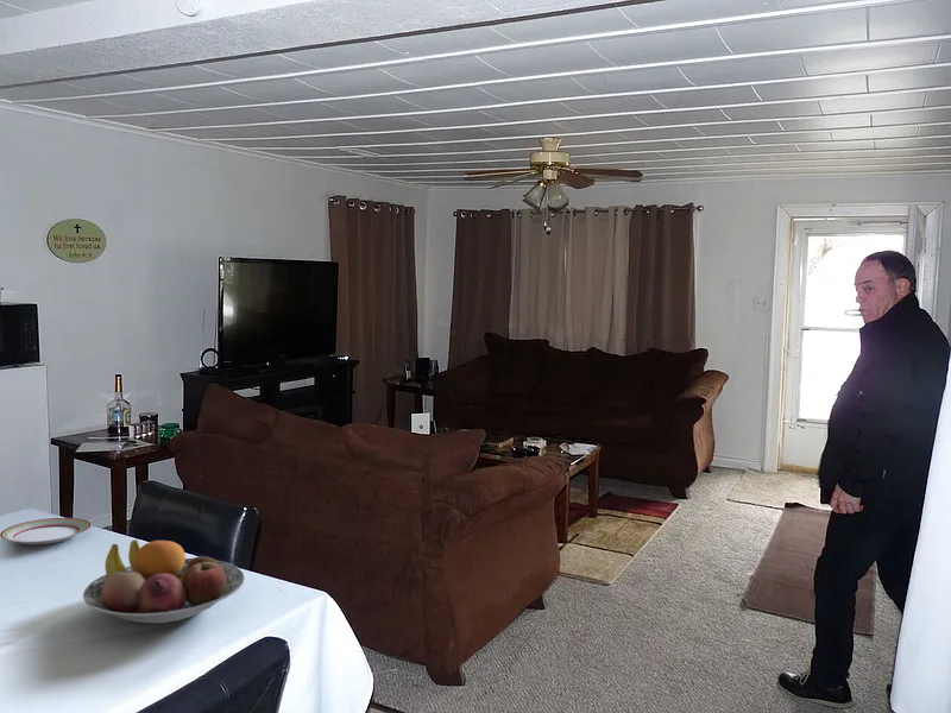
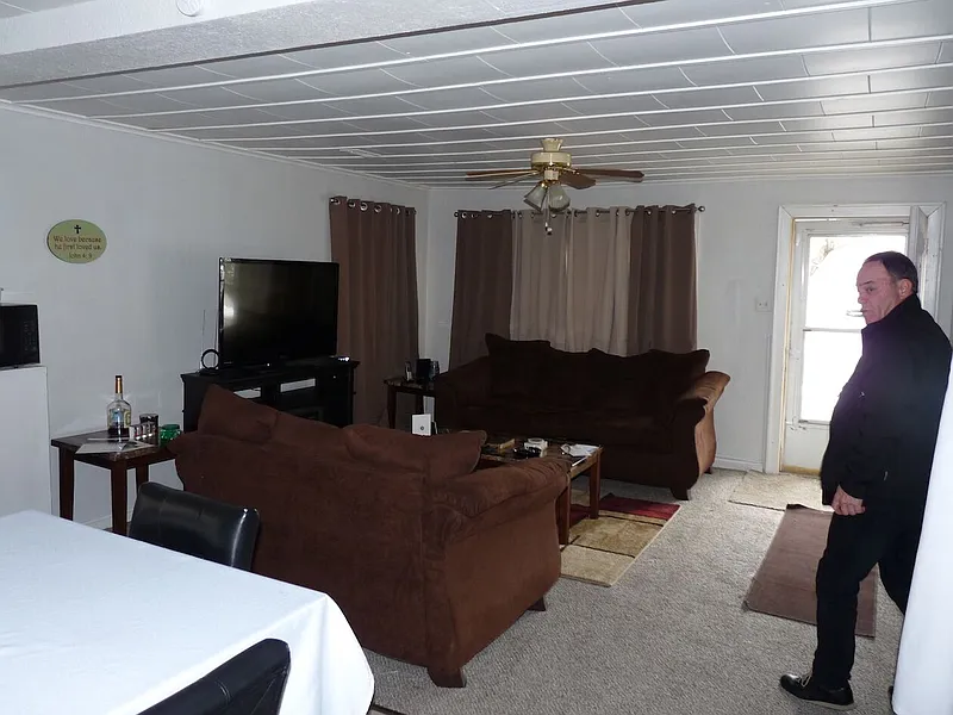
- fruit bowl (166, 578)
- plate (46, 532)
